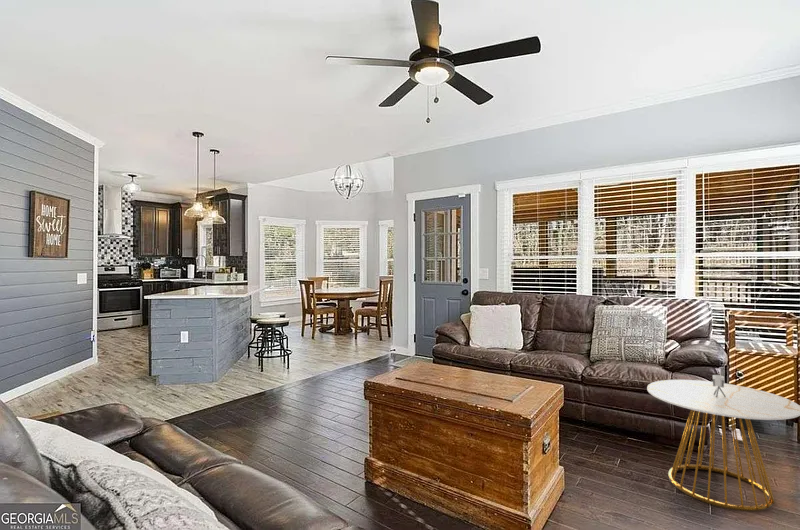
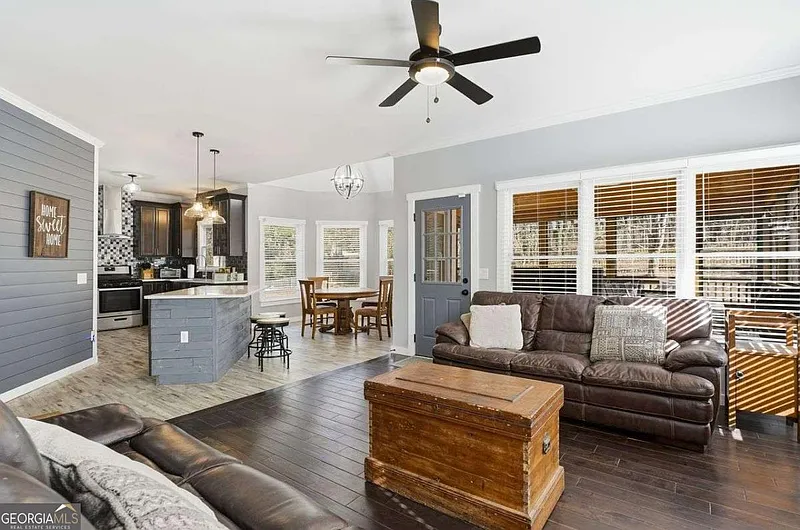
- side table (714, 431)
